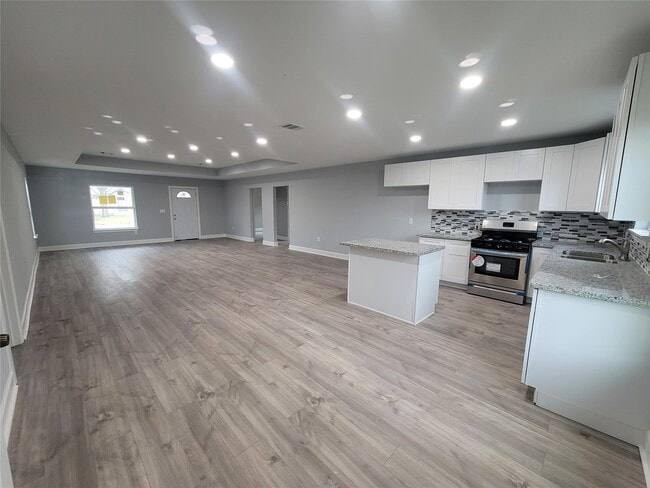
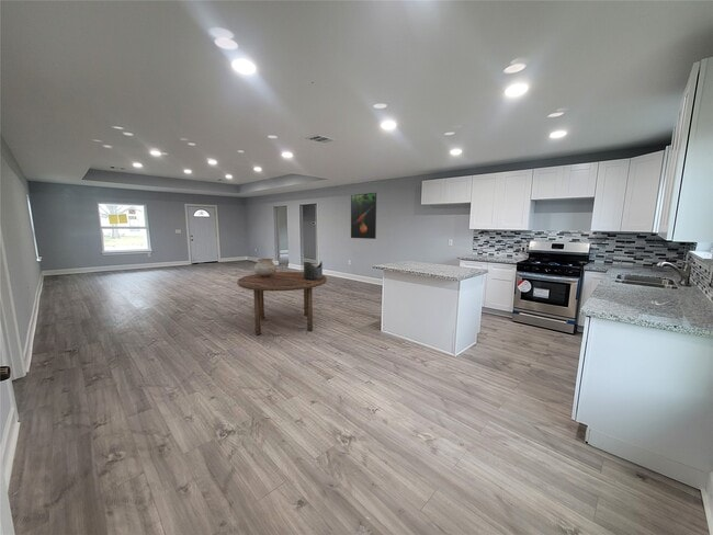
+ ceramic pot (264, 268)
+ dining table (283, 289)
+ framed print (363, 216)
+ vessel (313, 270)
